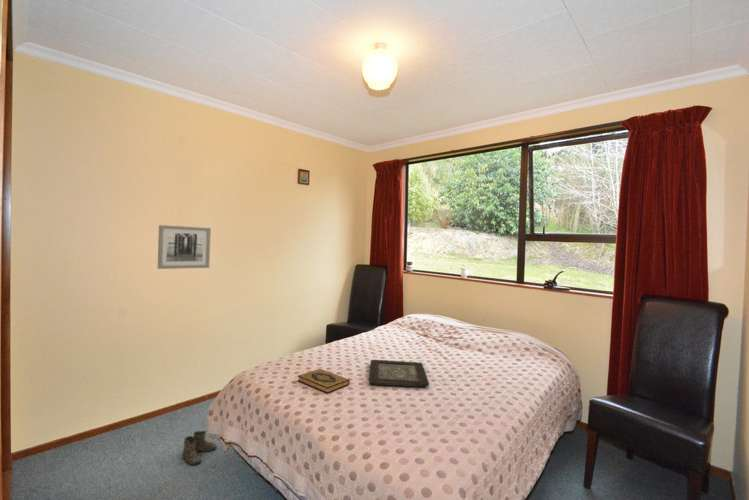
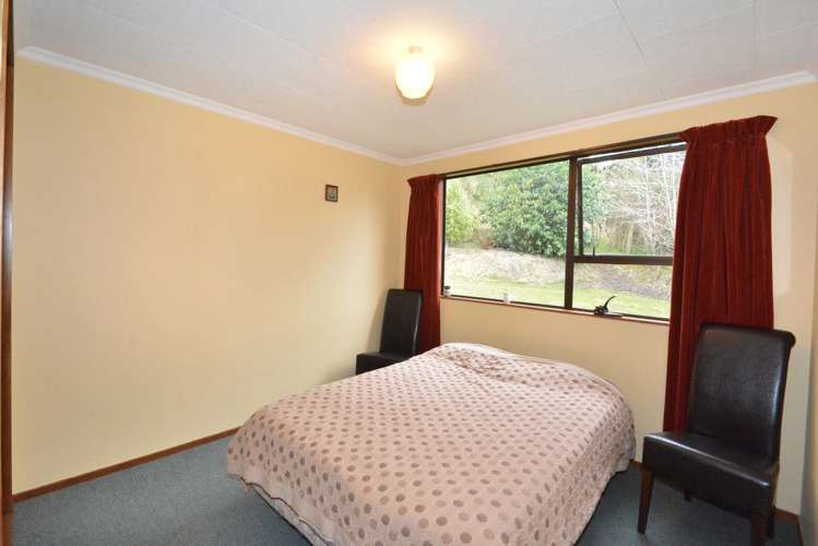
- boots (197, 445)
- decorative tray (397, 372)
- hardback book (323, 380)
- wall art (185, 247)
